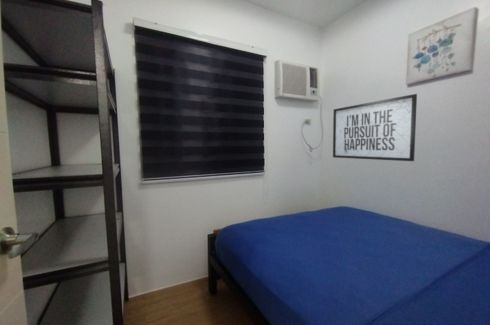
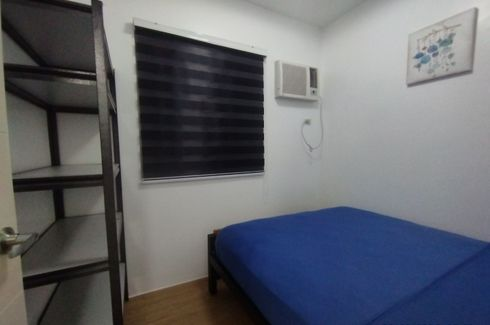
- mirror (367, 131)
